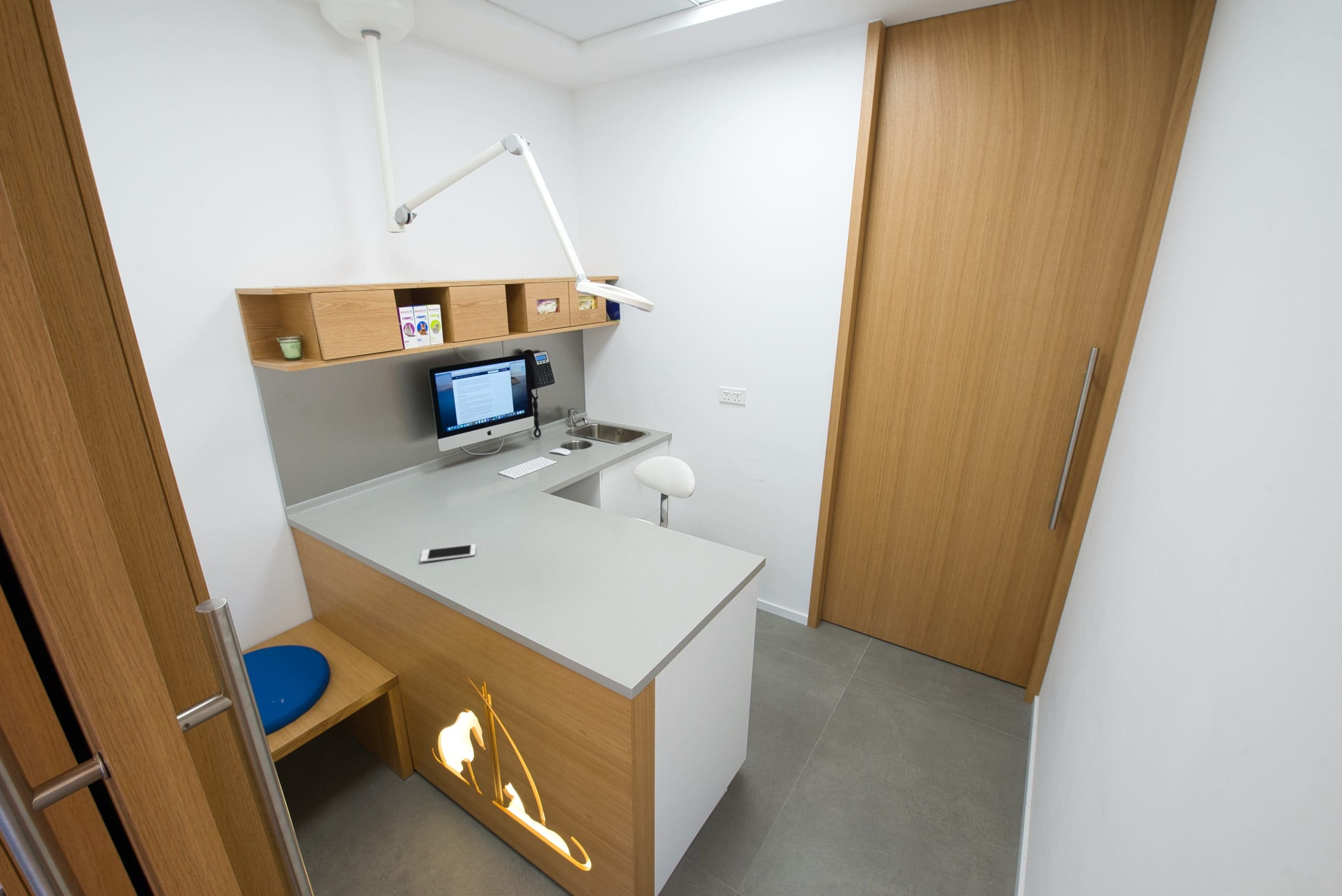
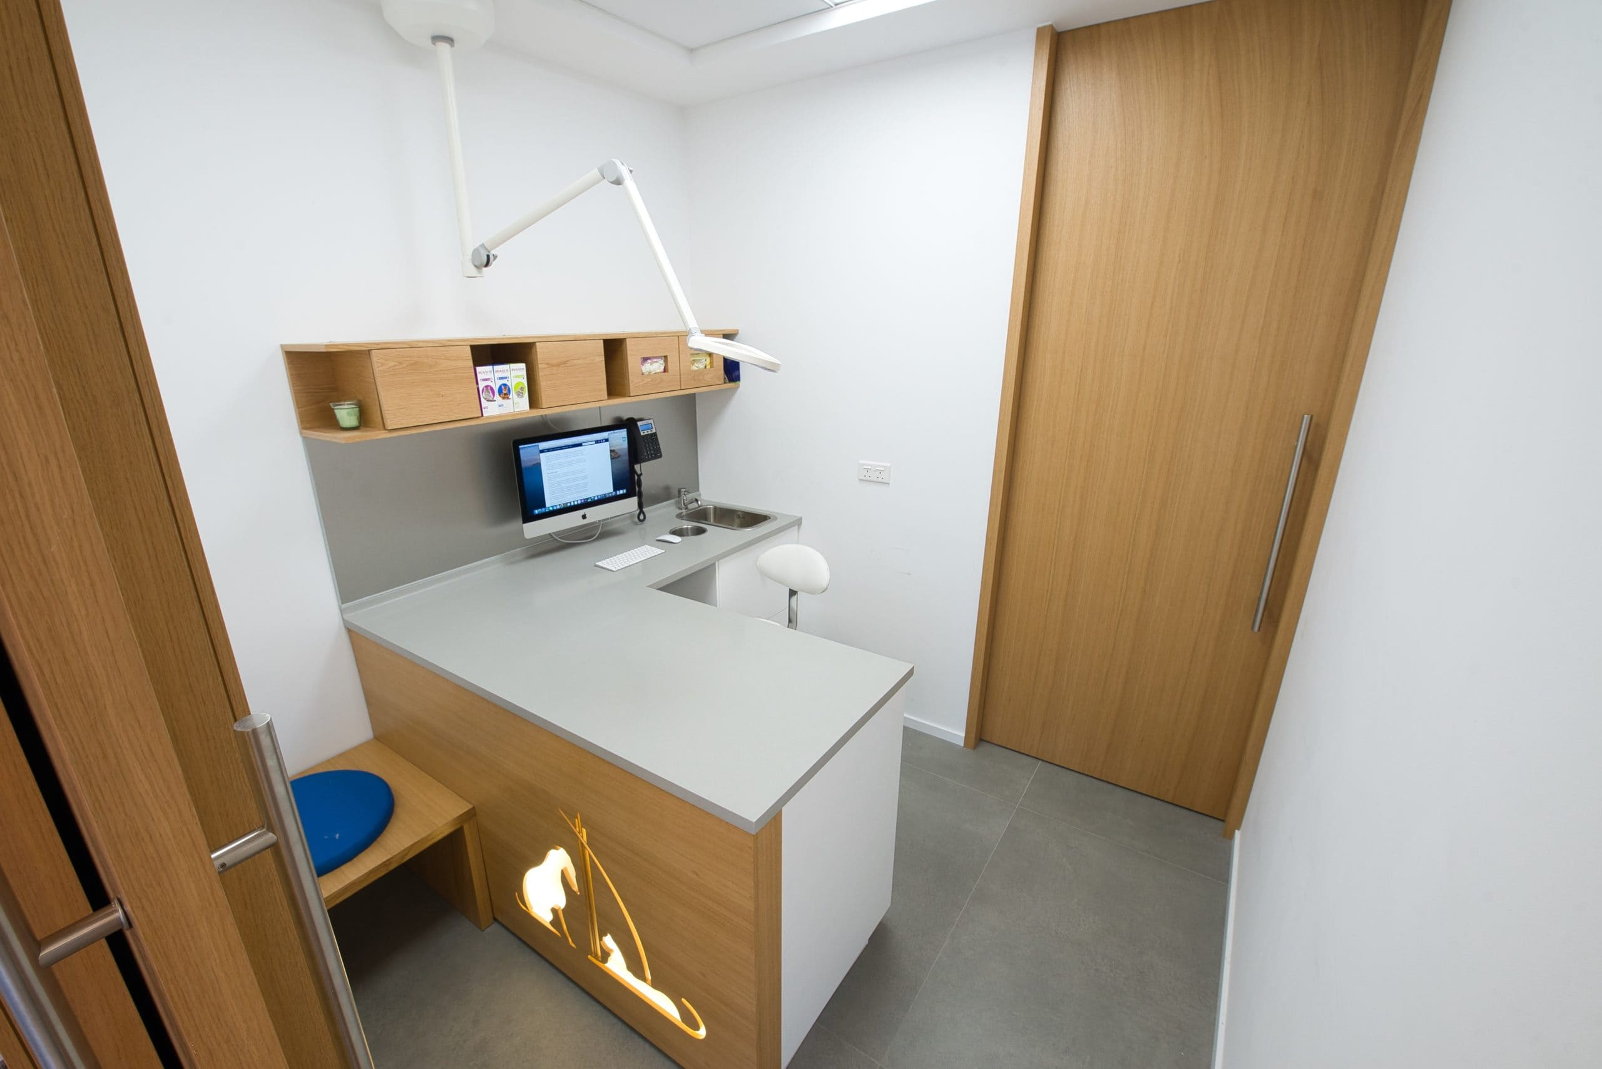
- cell phone (449, 553)
